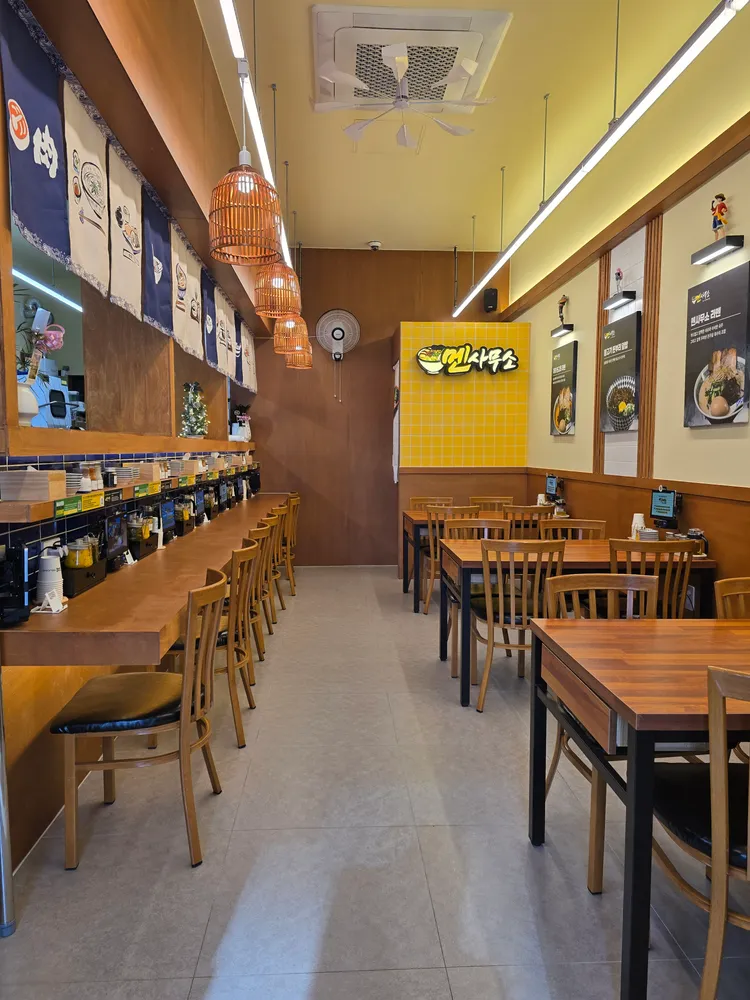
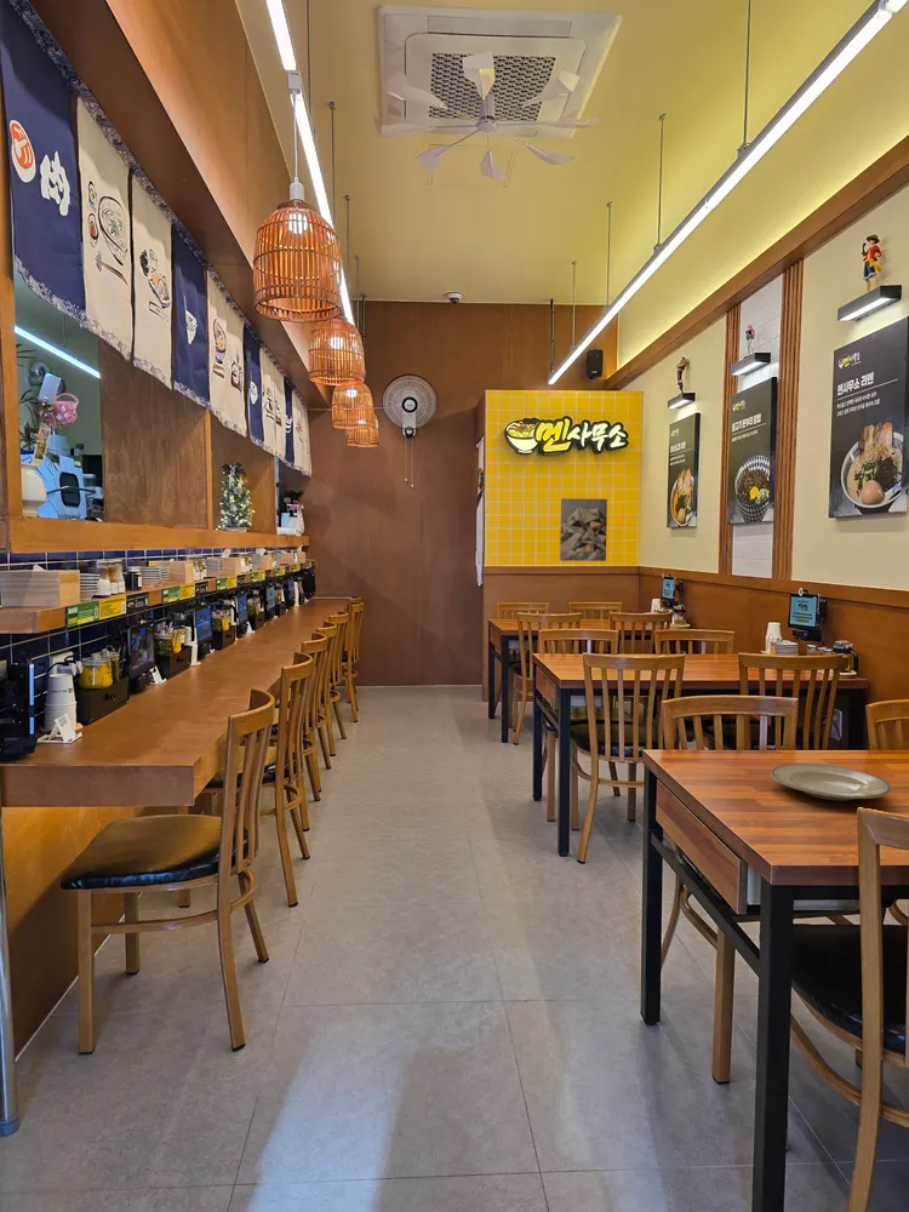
+ plate (828, 785)
+ wall art (583, 530)
